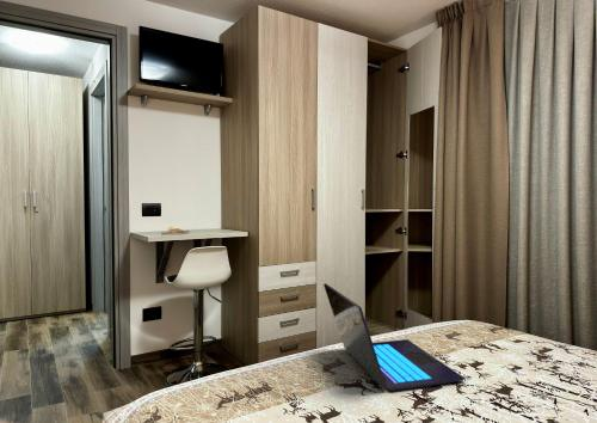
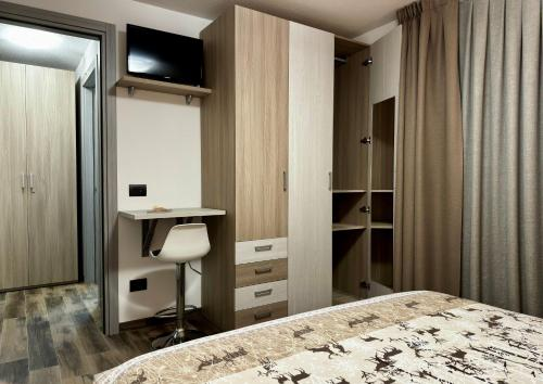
- laptop (389, 341)
